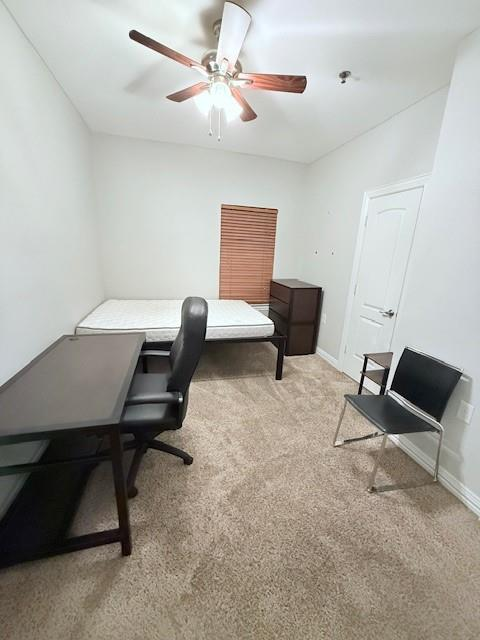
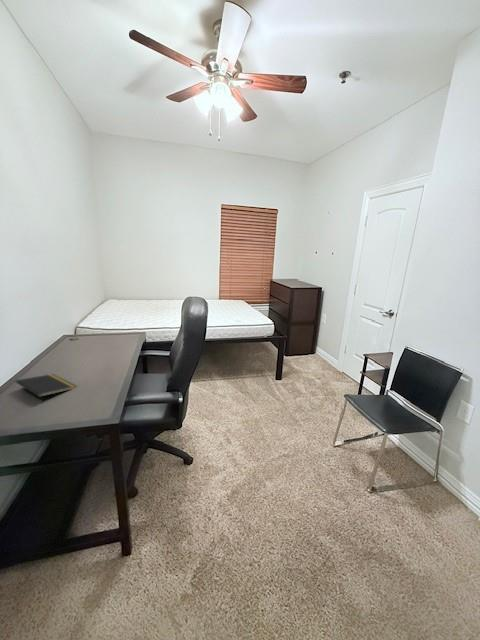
+ notepad (46, 384)
